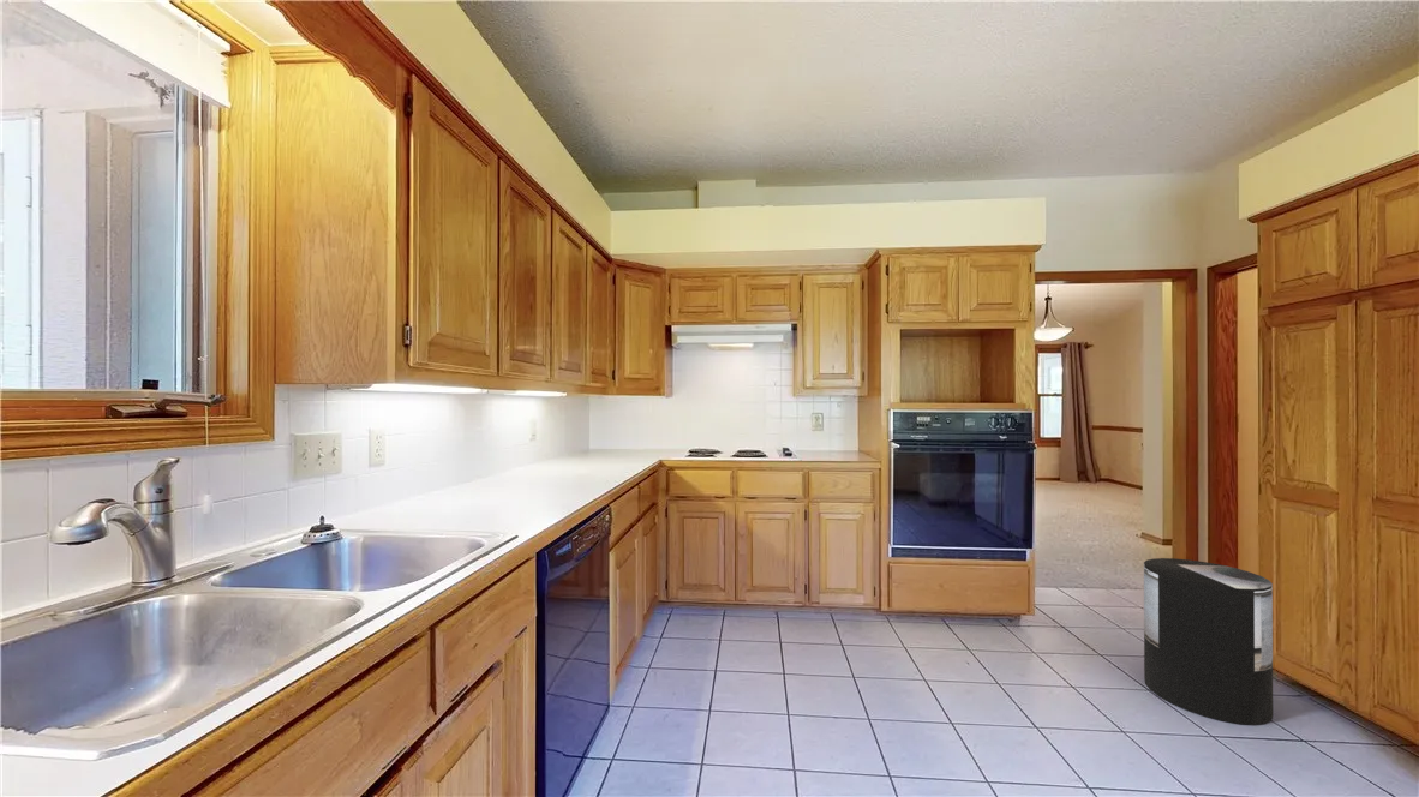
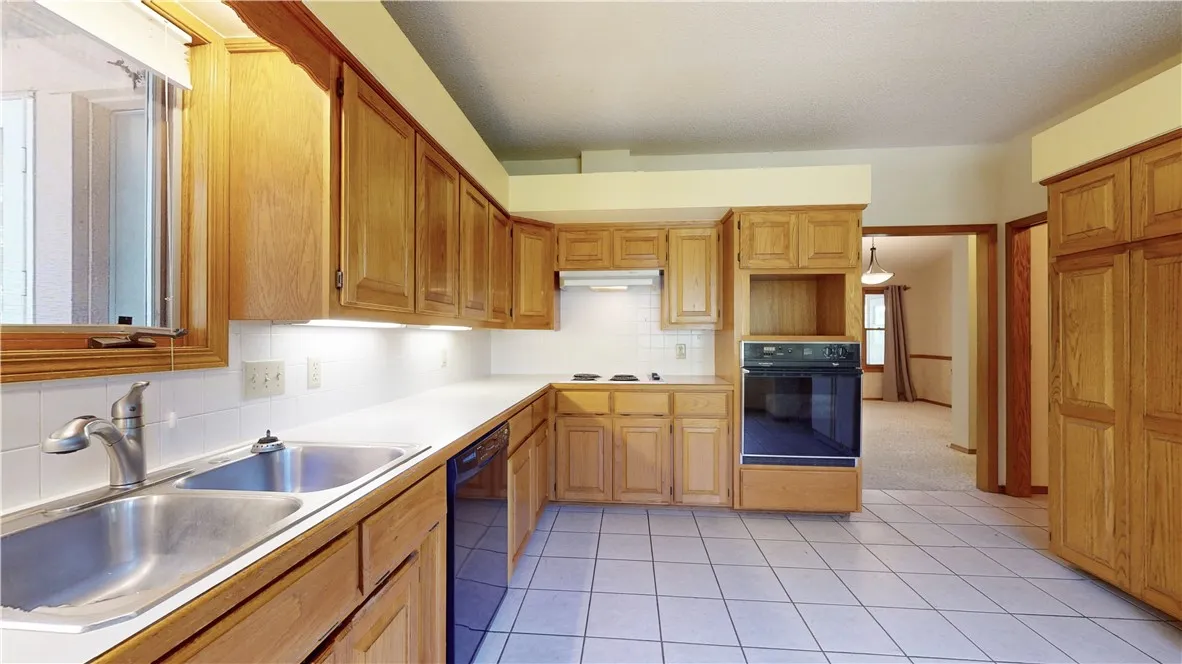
- trash can (1204, 634)
